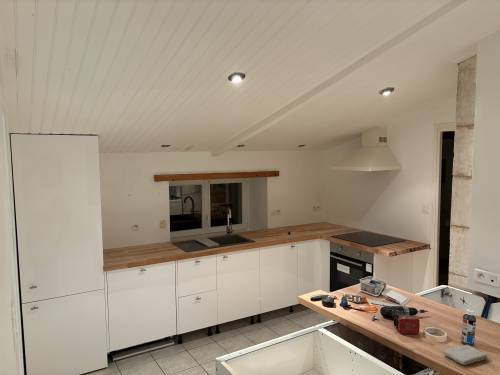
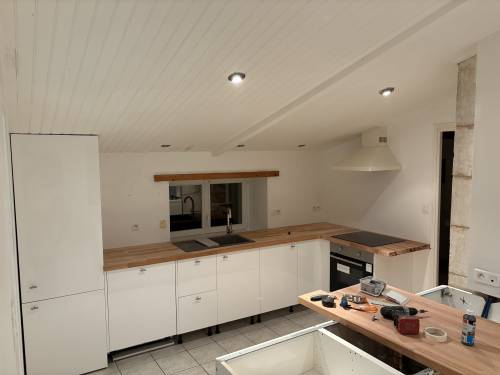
- washcloth (465, 354)
